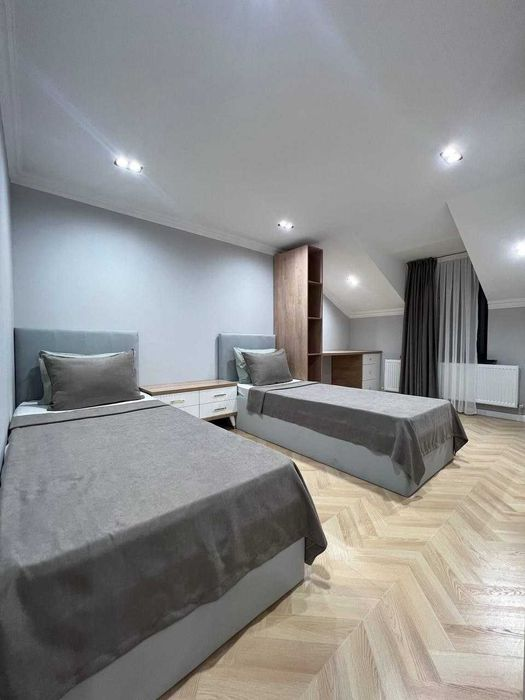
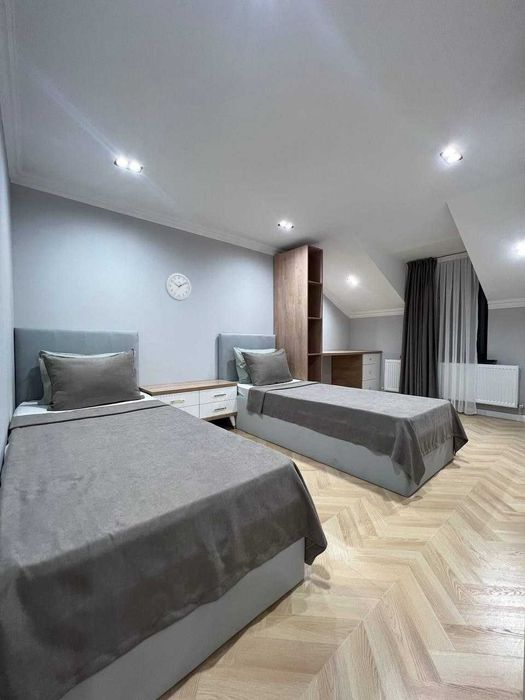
+ wall clock (178, 286)
